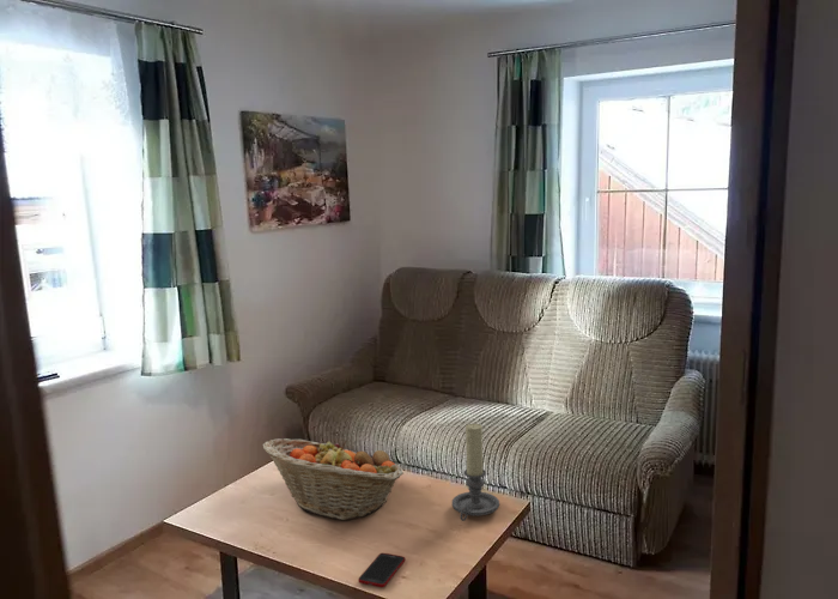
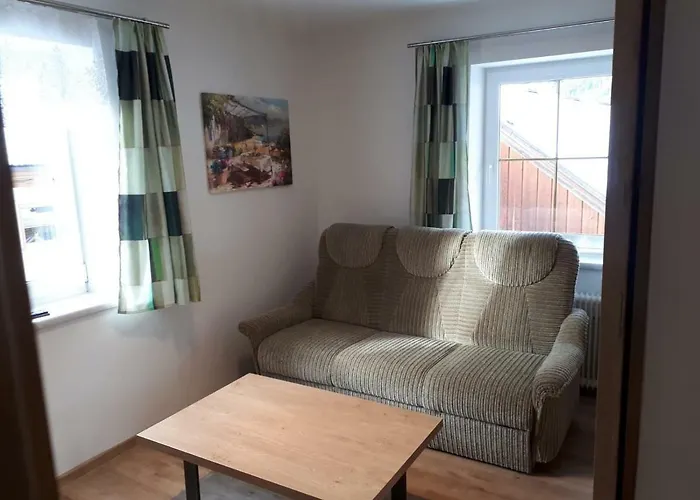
- fruit basket (333, 468)
- candle holder (472, 468)
- cell phone (382, 569)
